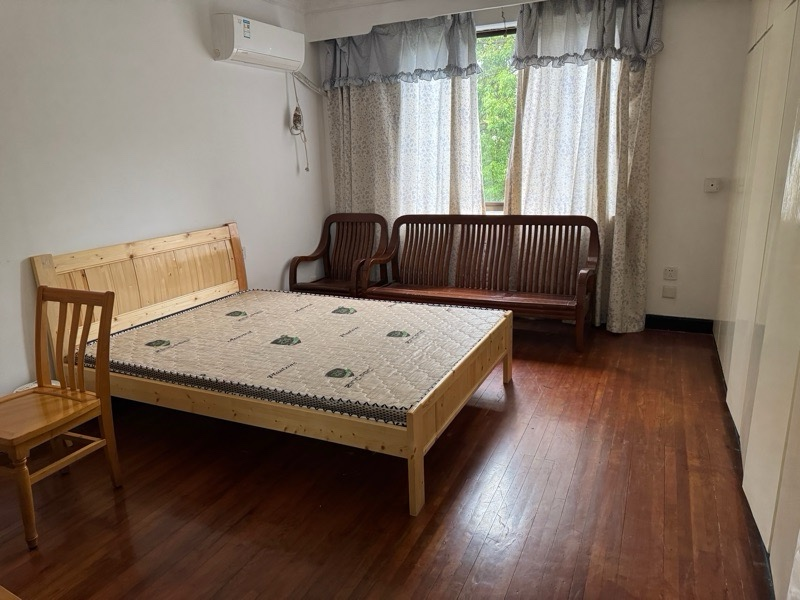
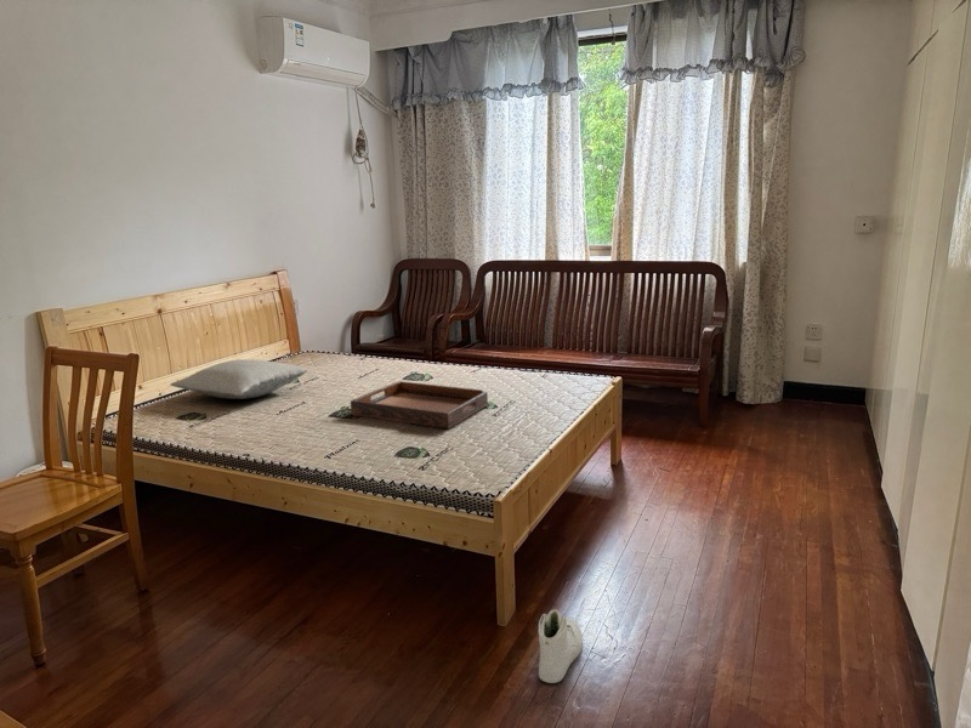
+ sneaker (561, 631)
+ serving tray (421, 402)
+ pillow (240, 377)
